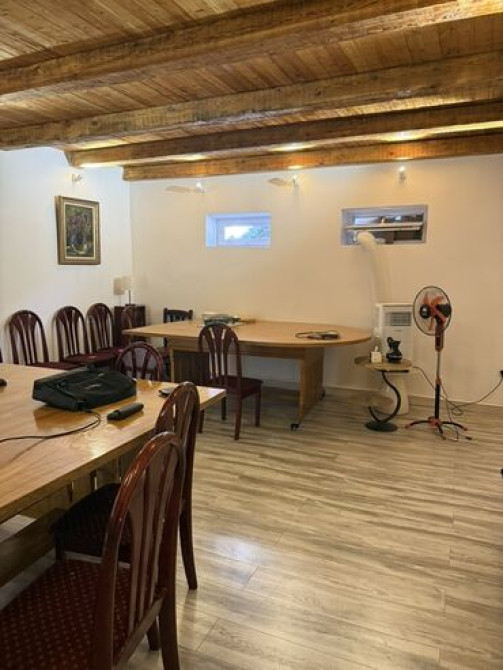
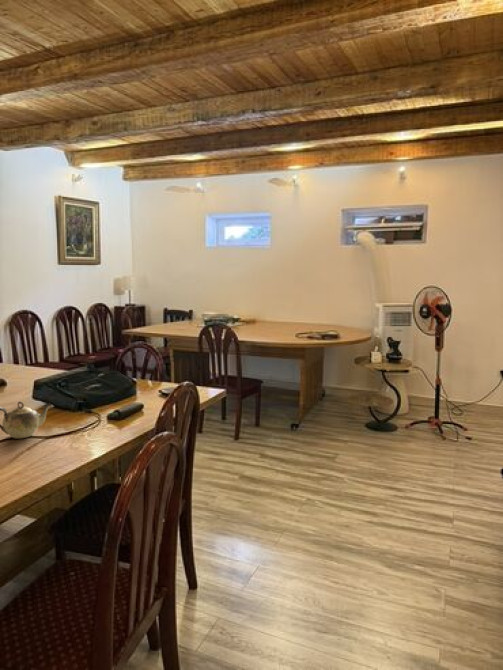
+ teapot (24, 418)
